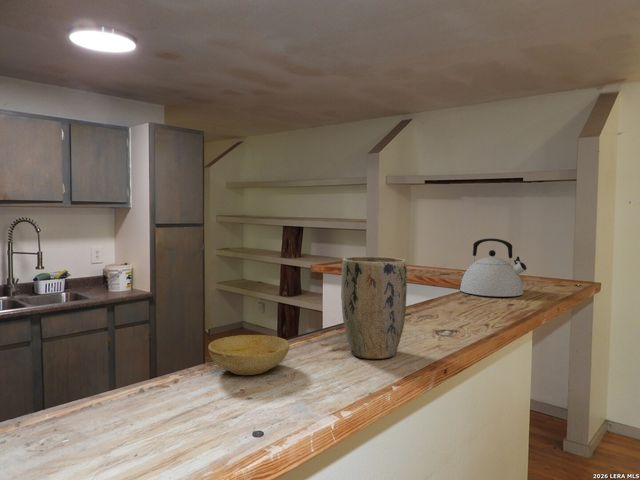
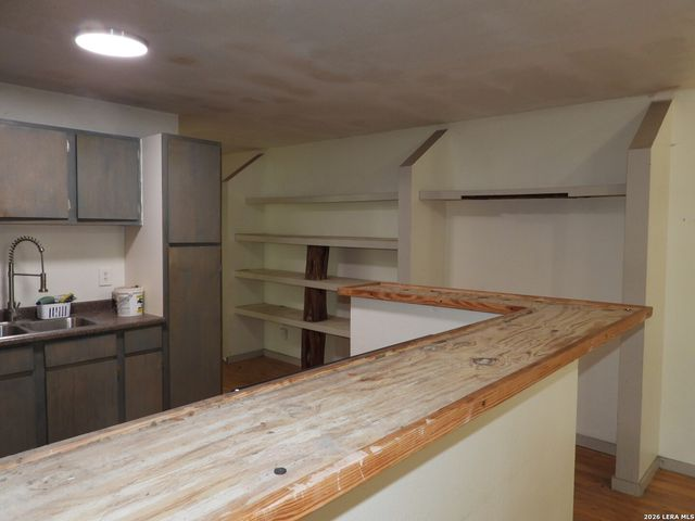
- kettle (493, 265)
- plant pot (373, 305)
- bowl (249, 355)
